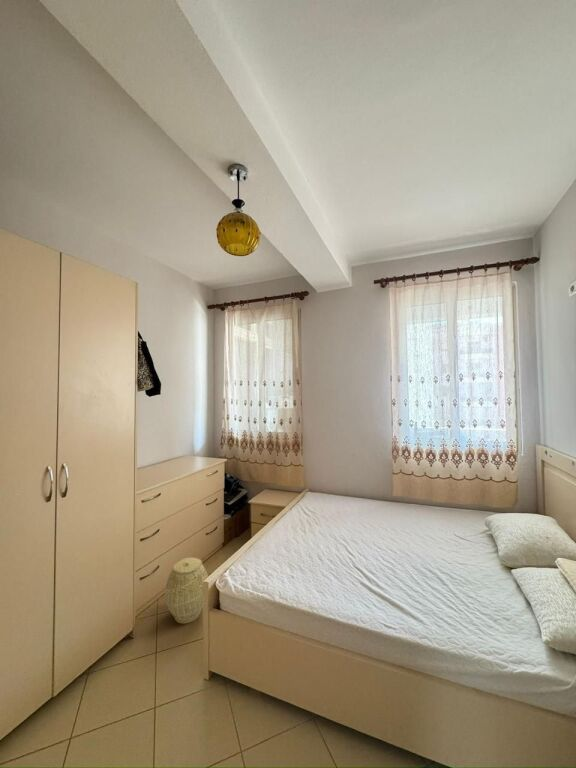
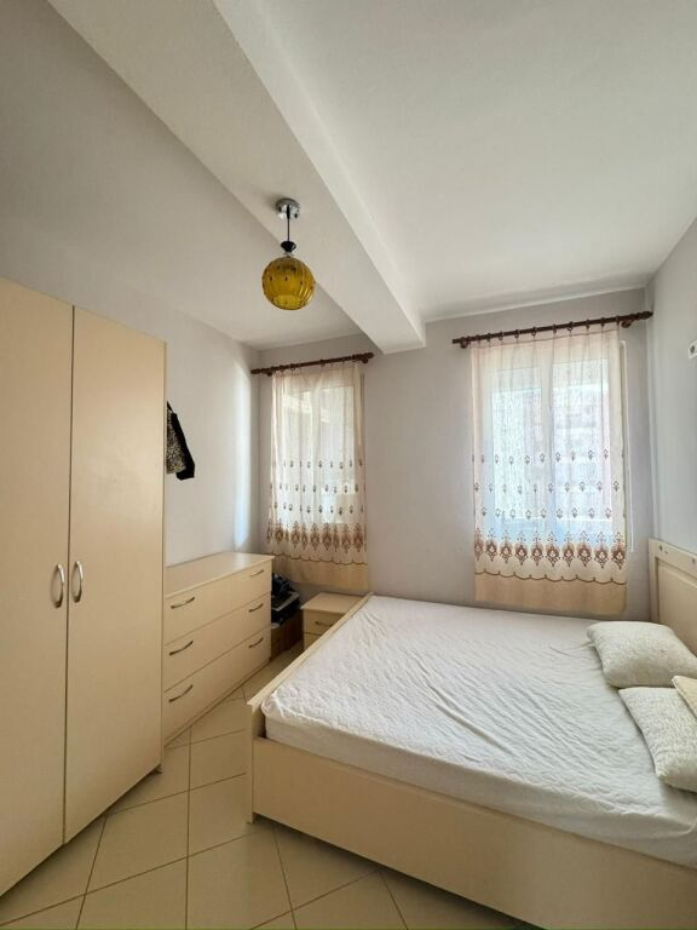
- woven basket (187, 587)
